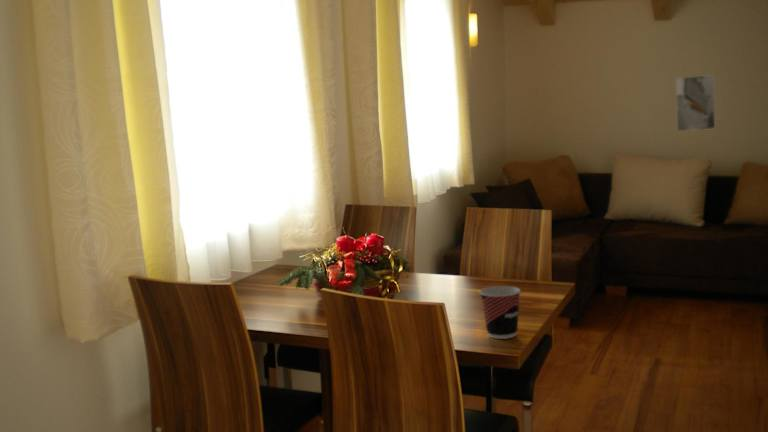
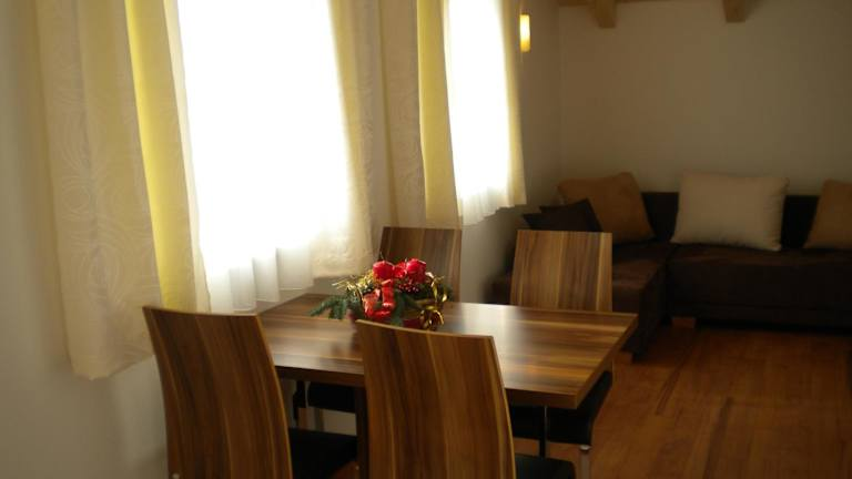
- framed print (695, 103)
- cup (501, 312)
